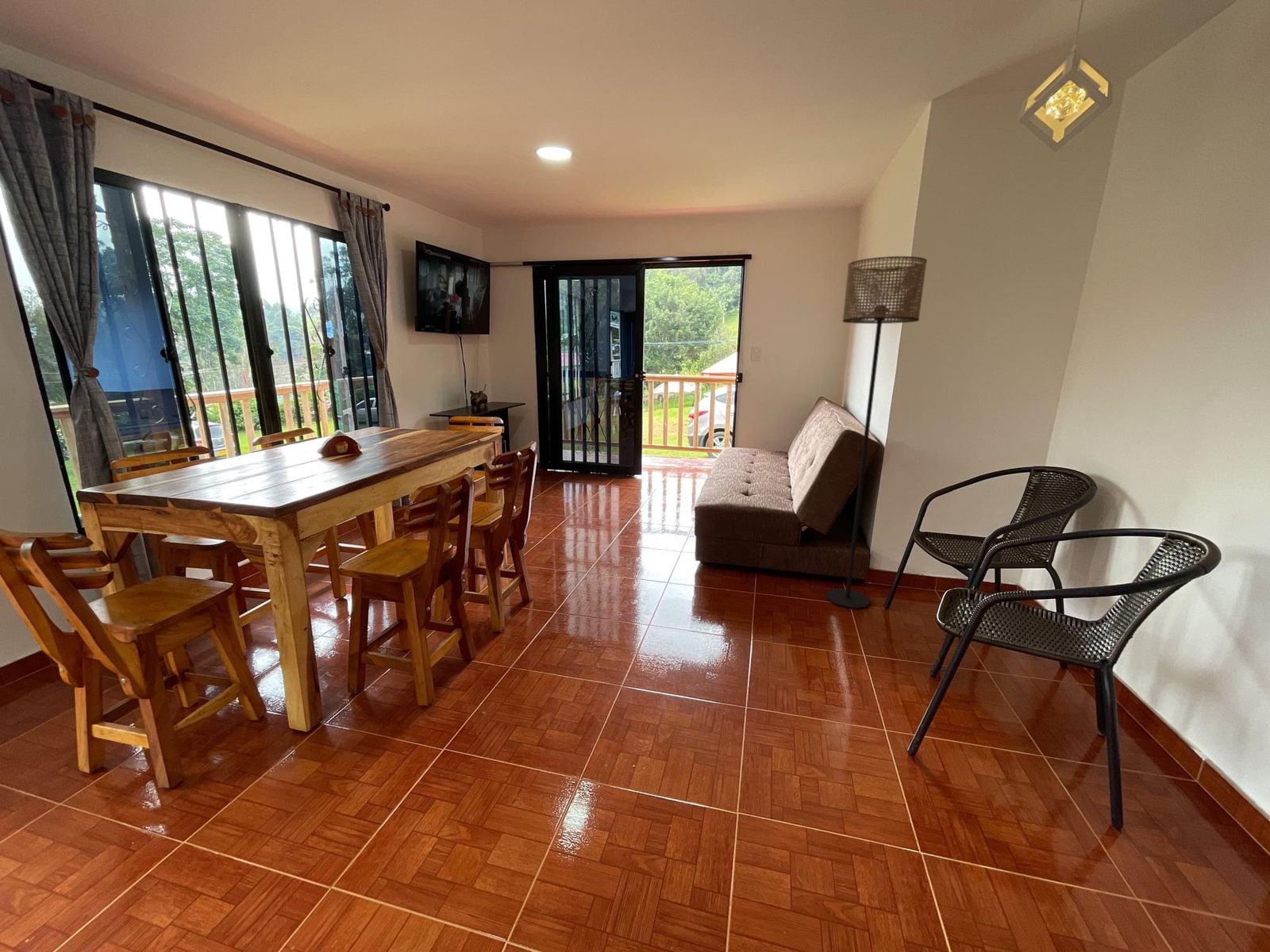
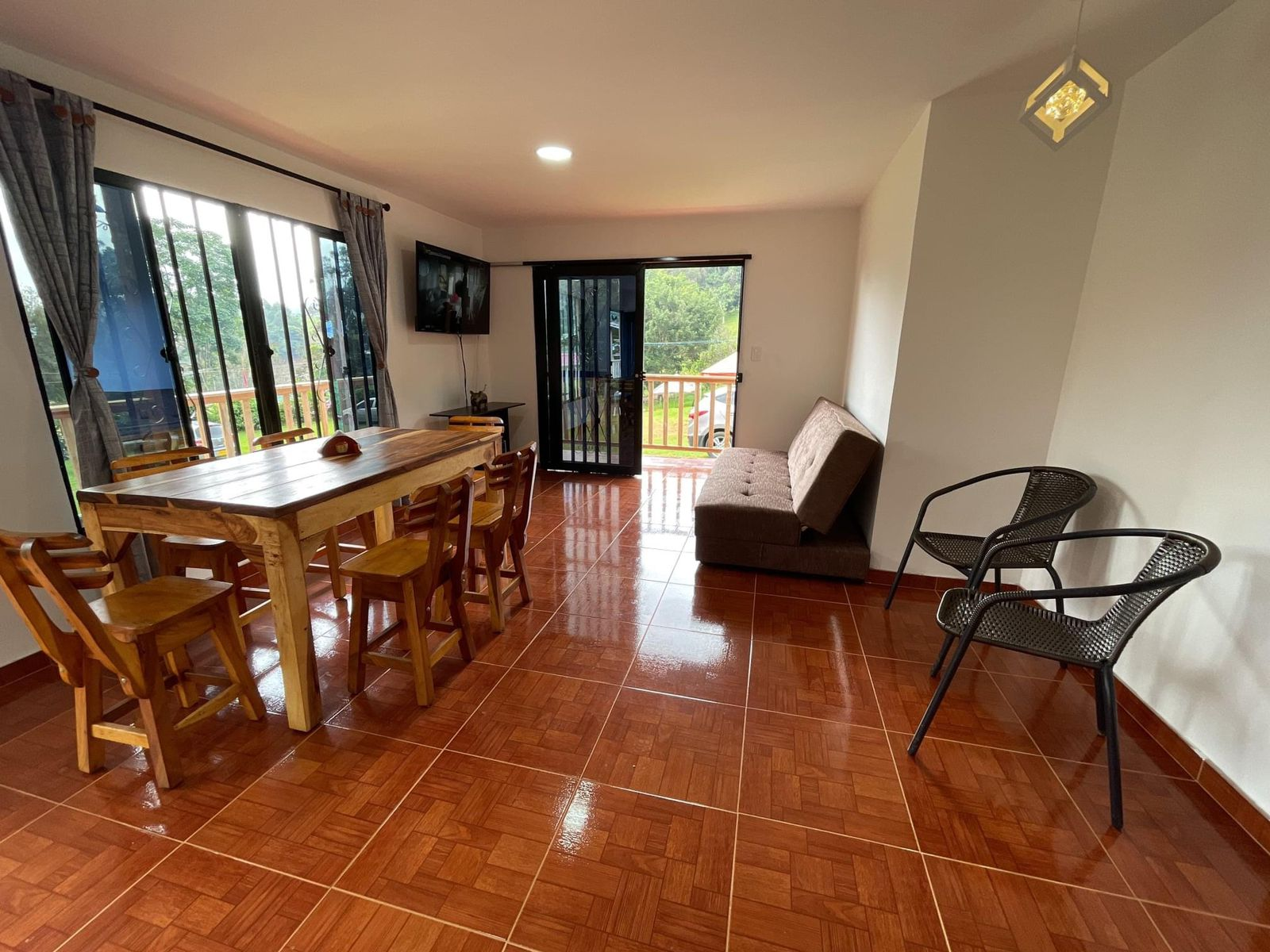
- floor lamp (865, 443)
